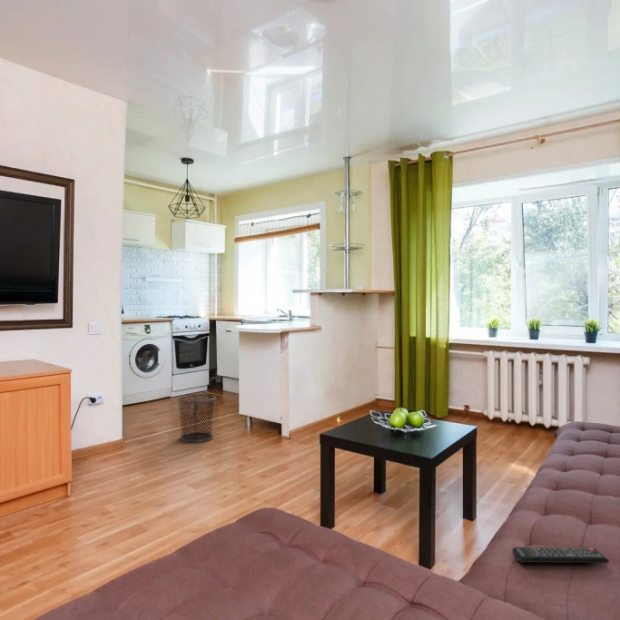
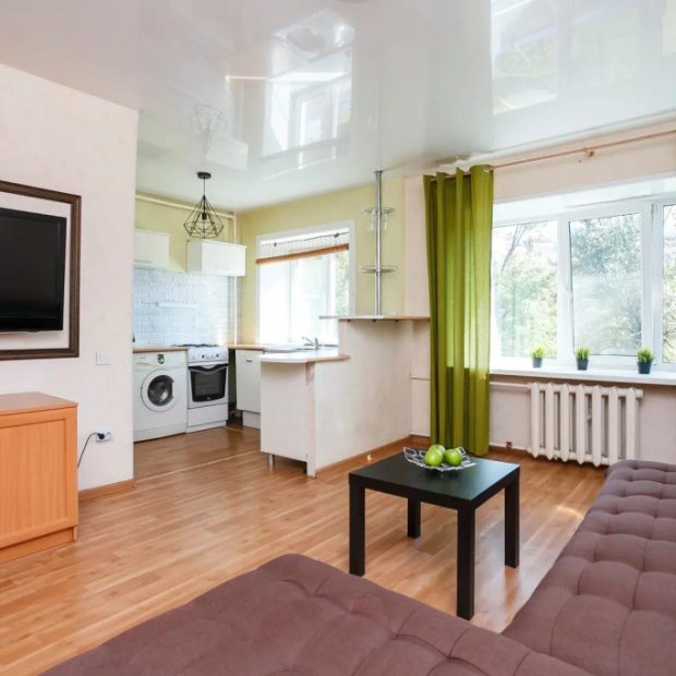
- waste bin (197, 417)
- remote control (559, 556)
